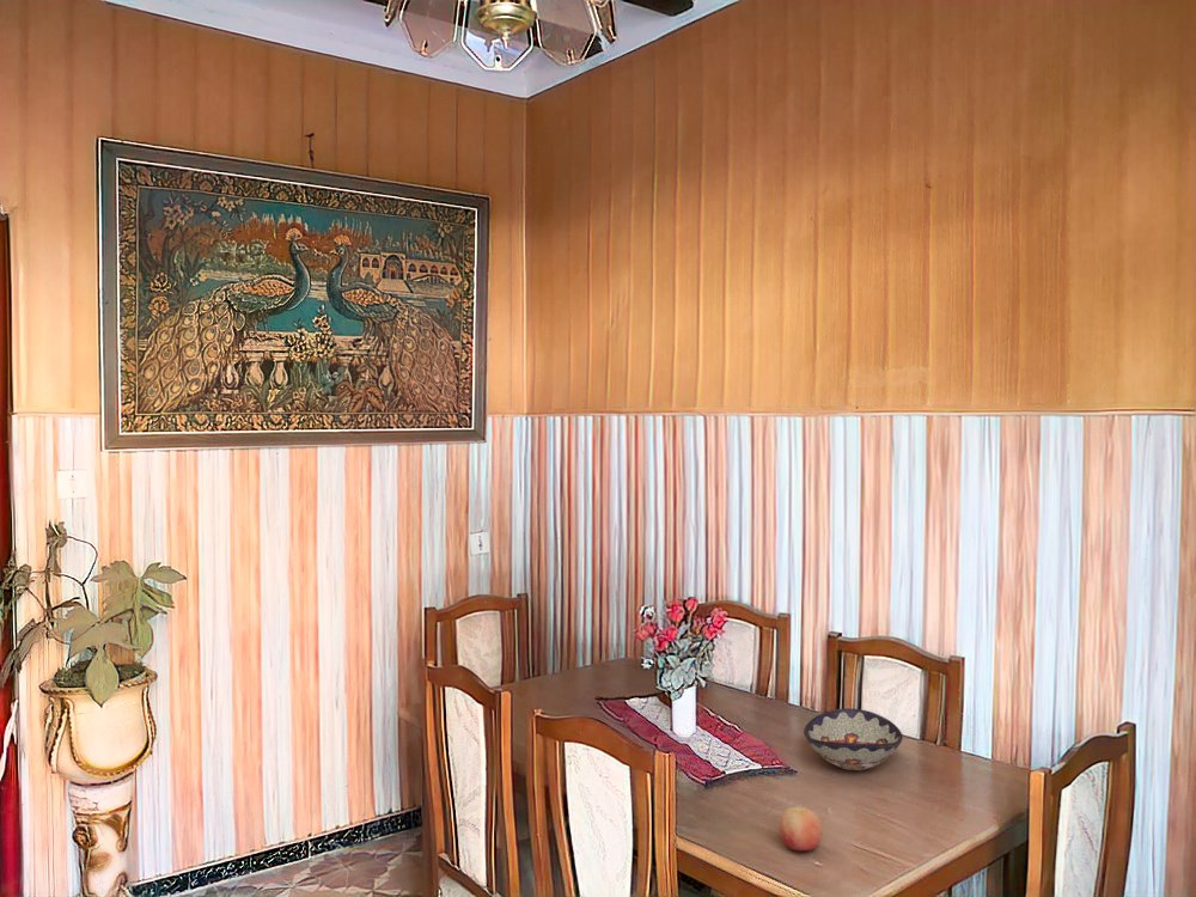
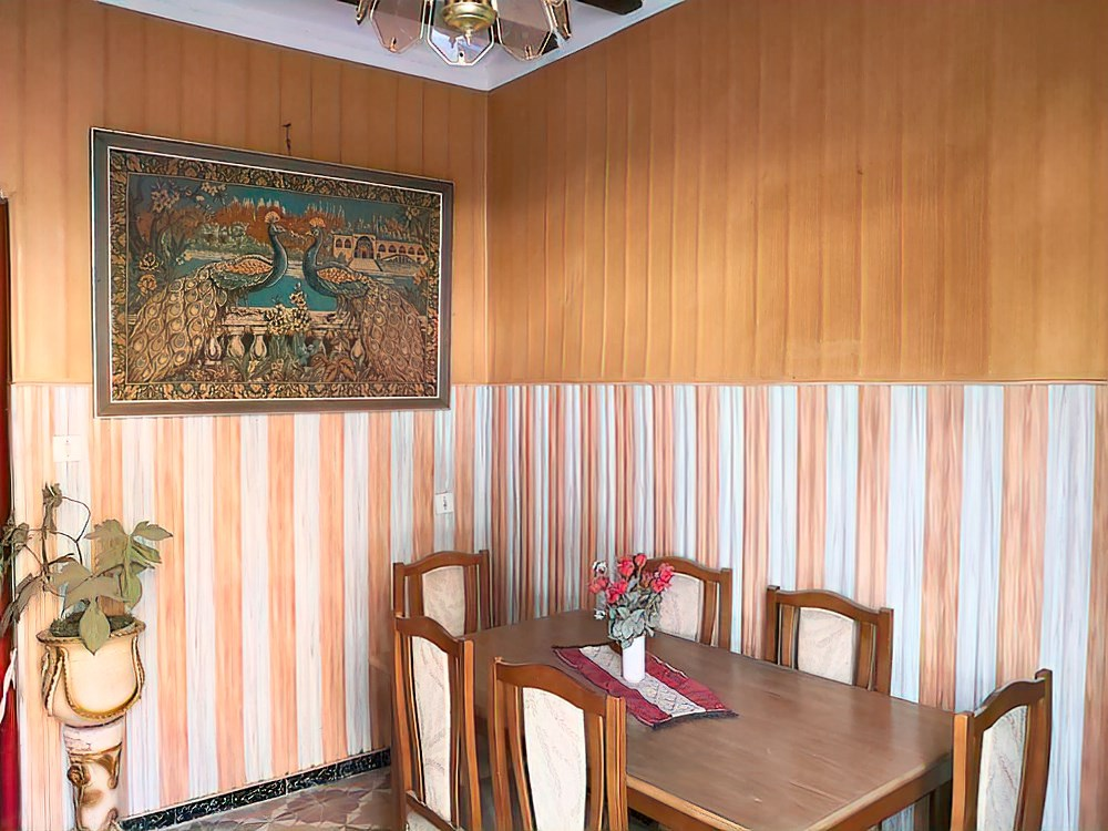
- fruit (800, 829)
- decorative bowl (852, 744)
